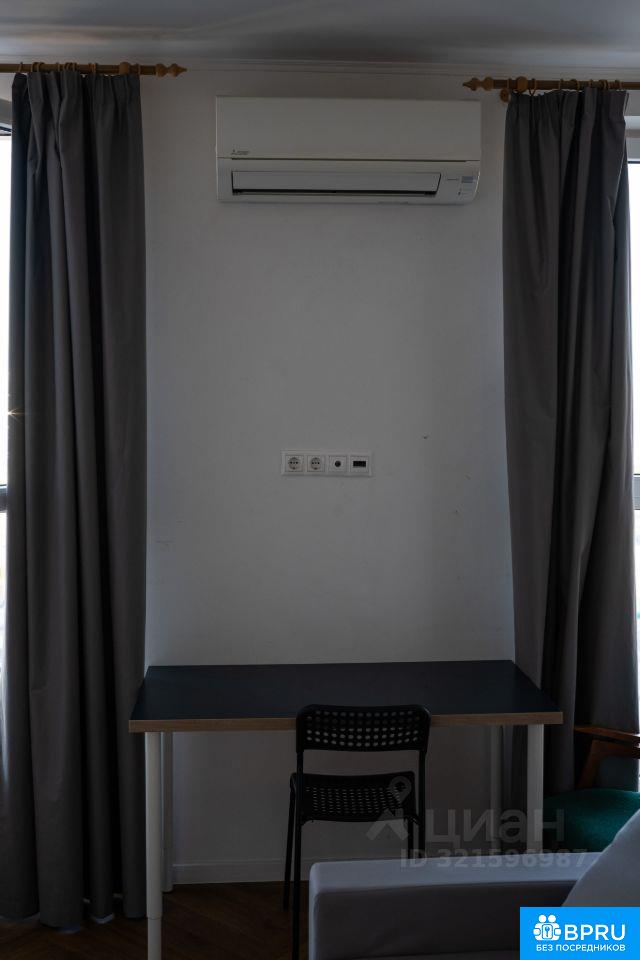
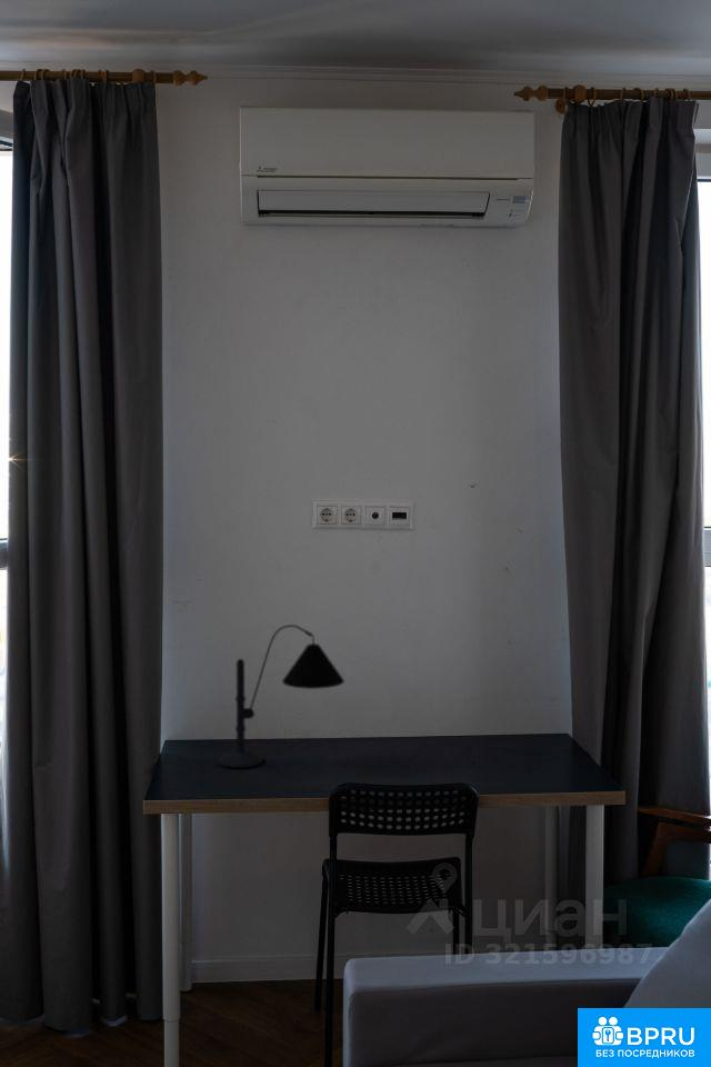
+ desk lamp (286, 685)
